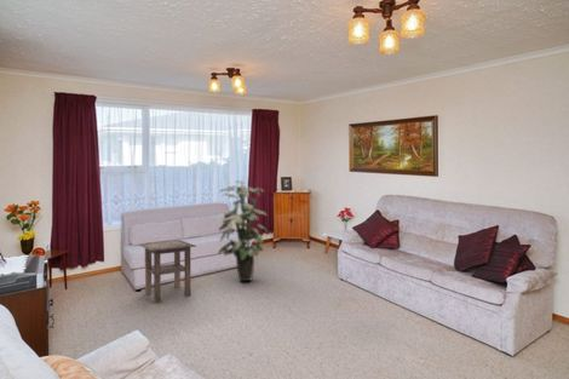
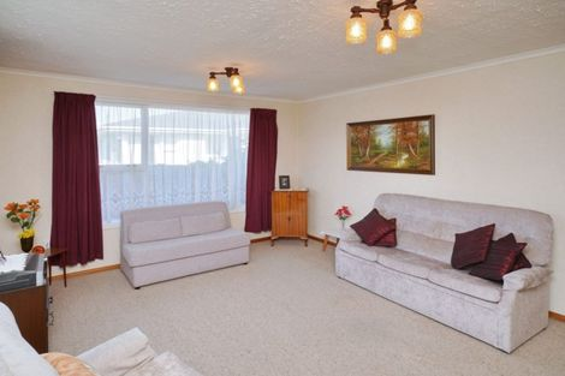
- side table (167, 269)
- indoor plant (241, 230)
